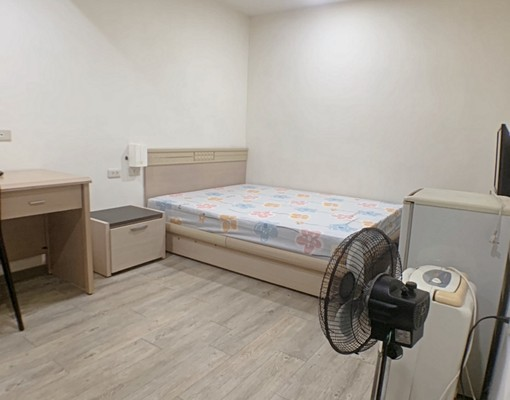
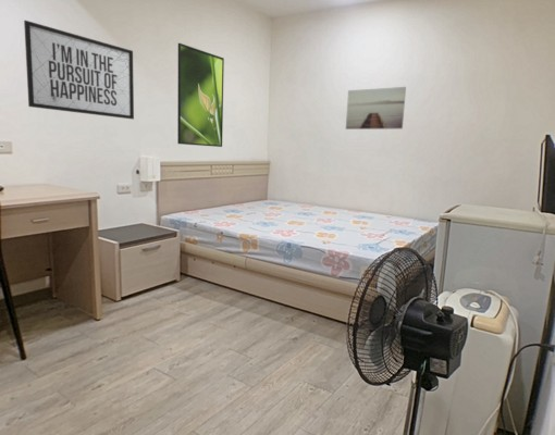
+ mirror (85, 75)
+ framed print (201, 99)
+ wall art (374, 109)
